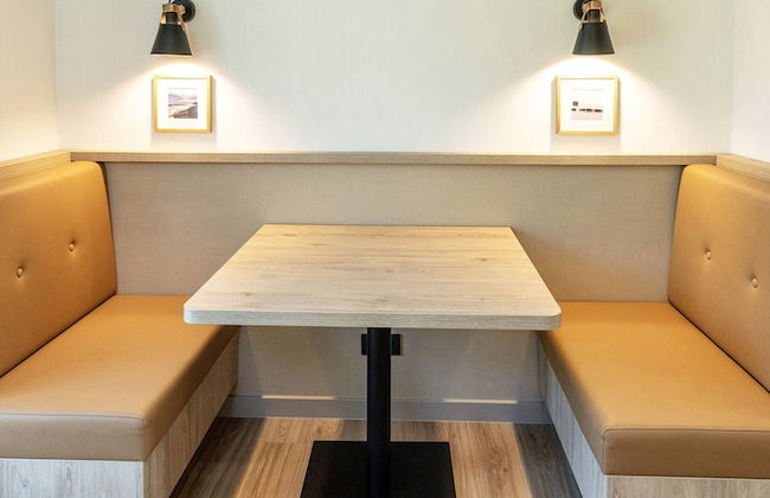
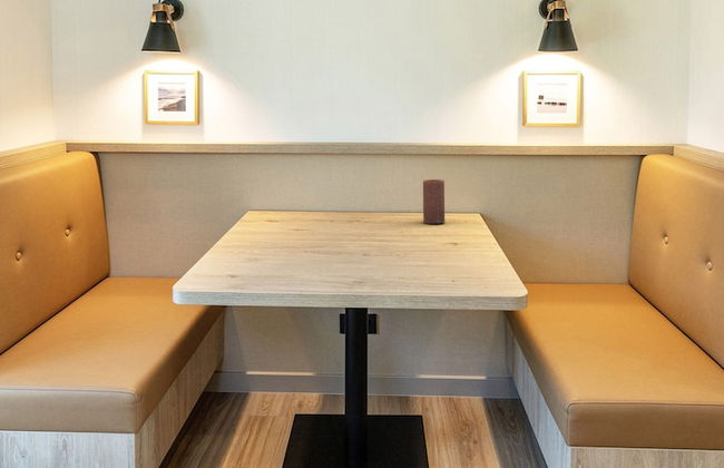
+ candle (433, 201)
